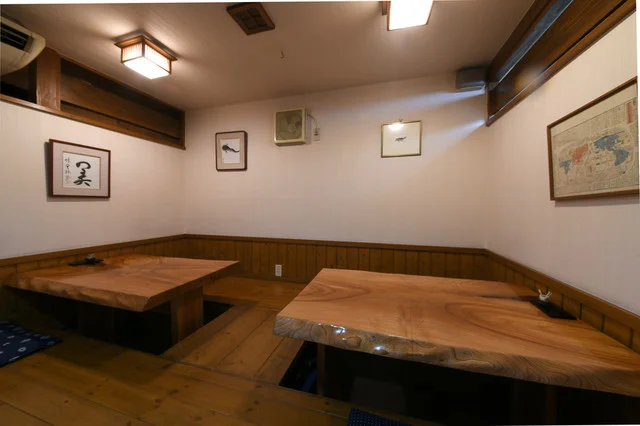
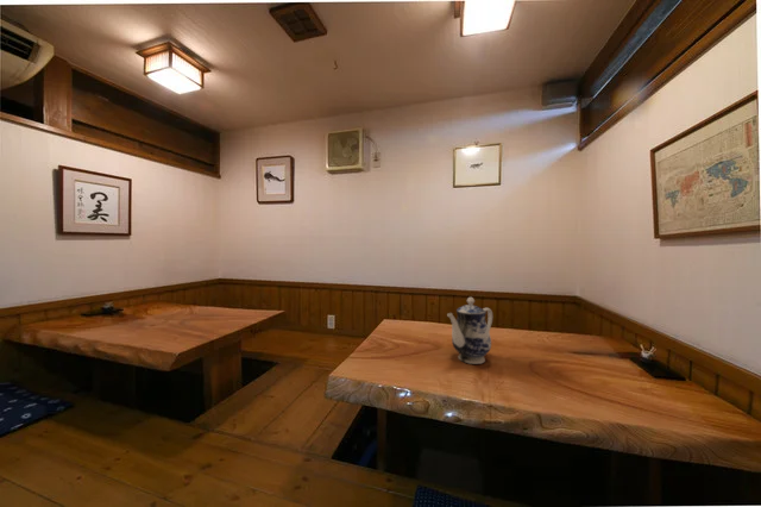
+ teapot (471, 327)
